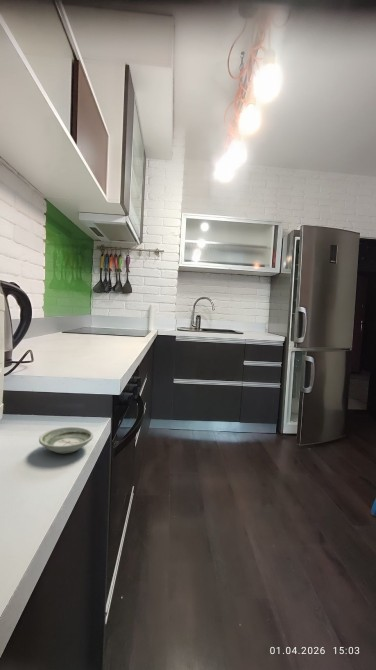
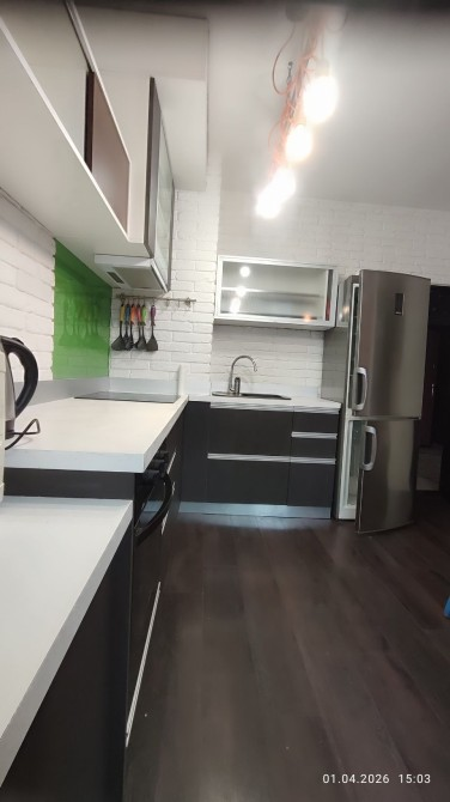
- saucer (66, 441)
